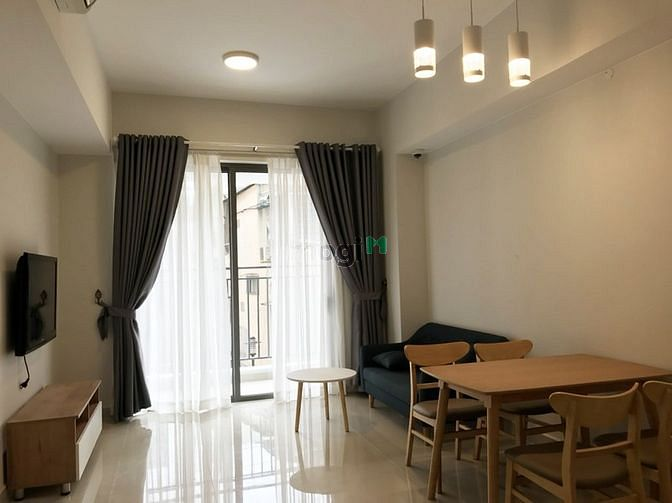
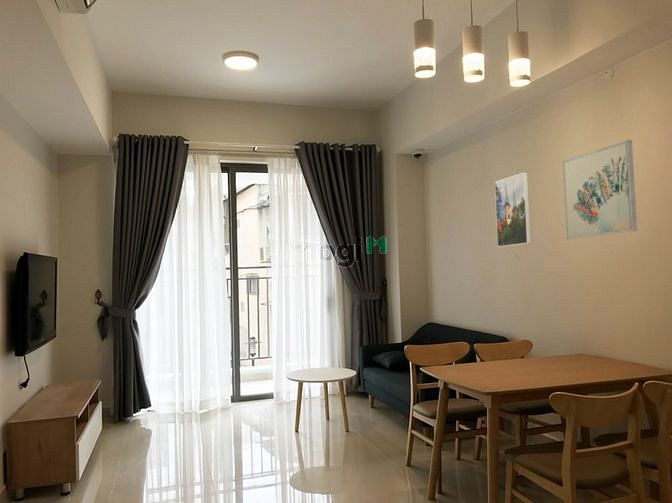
+ wall art (596, 193)
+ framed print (511, 211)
